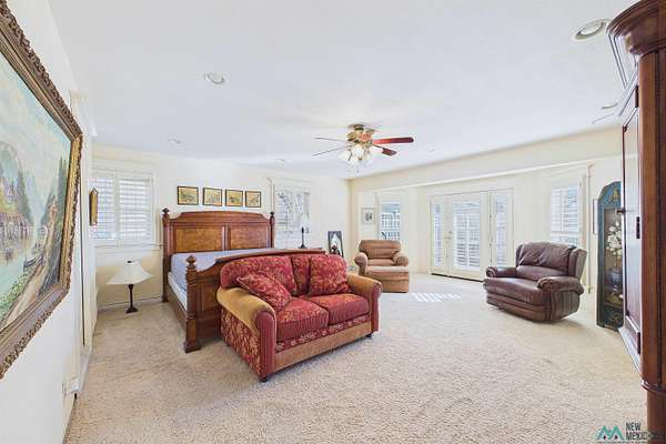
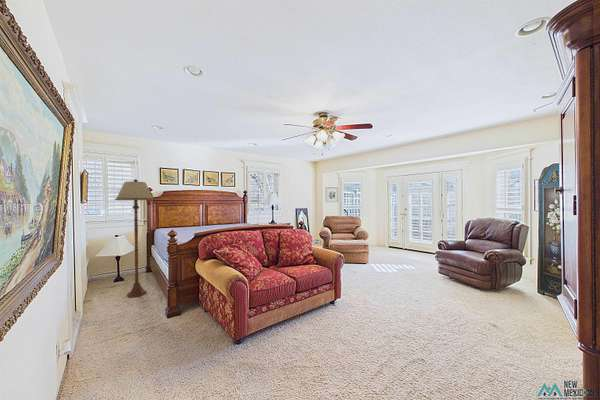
+ floor lamp (135, 236)
